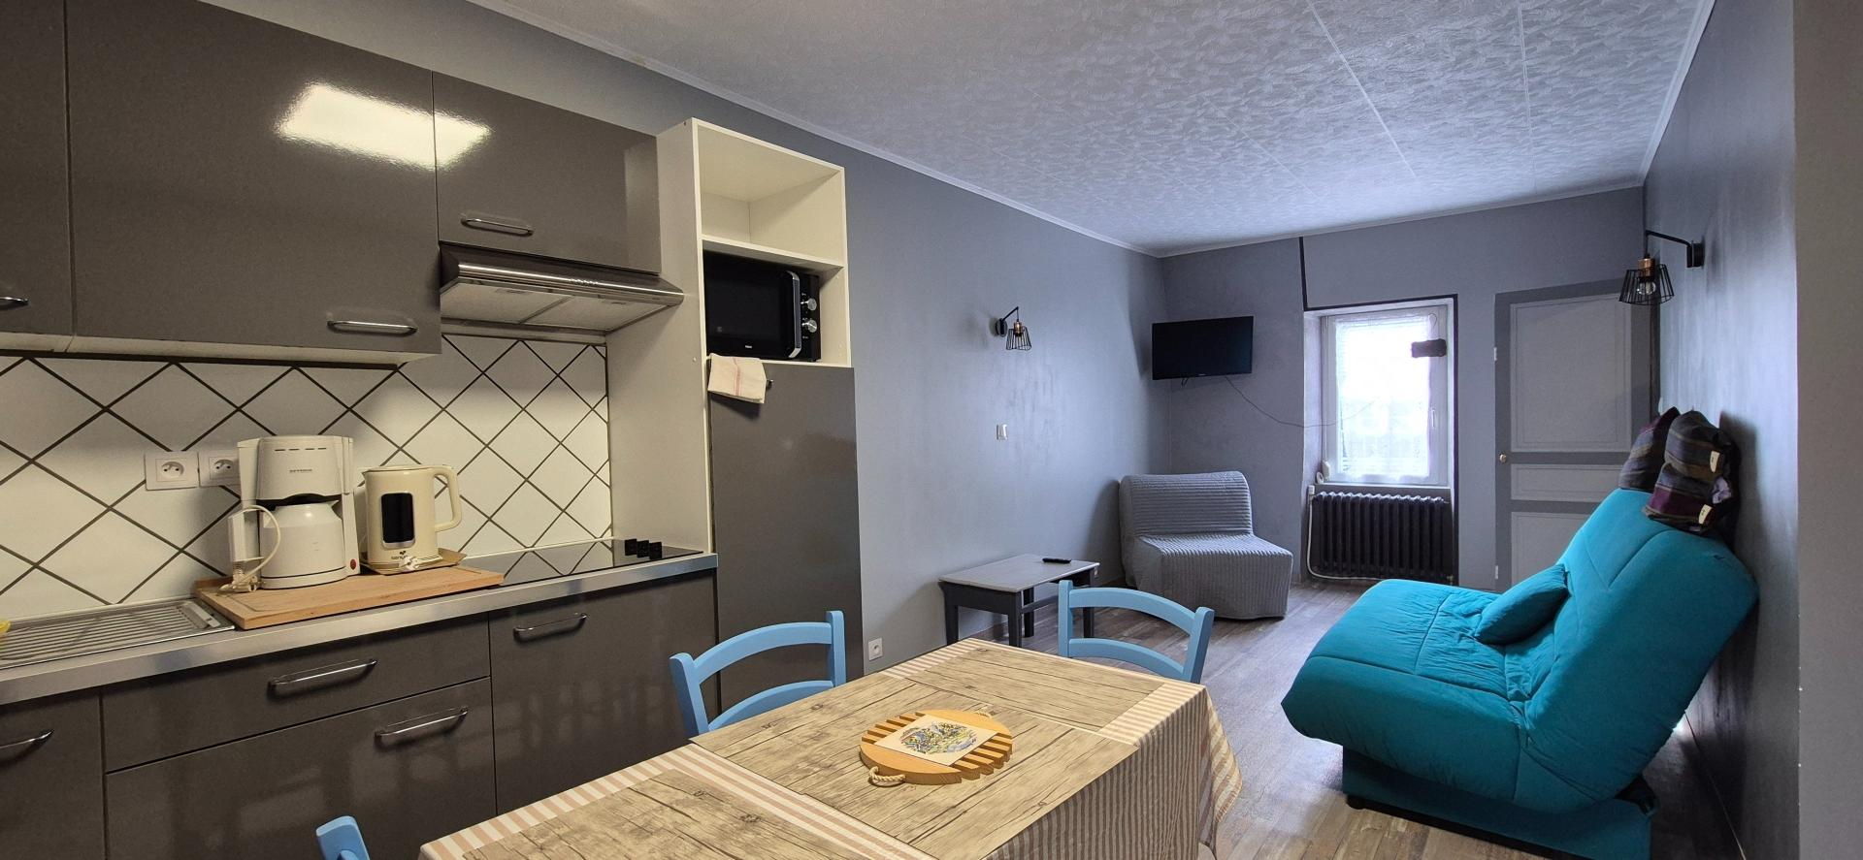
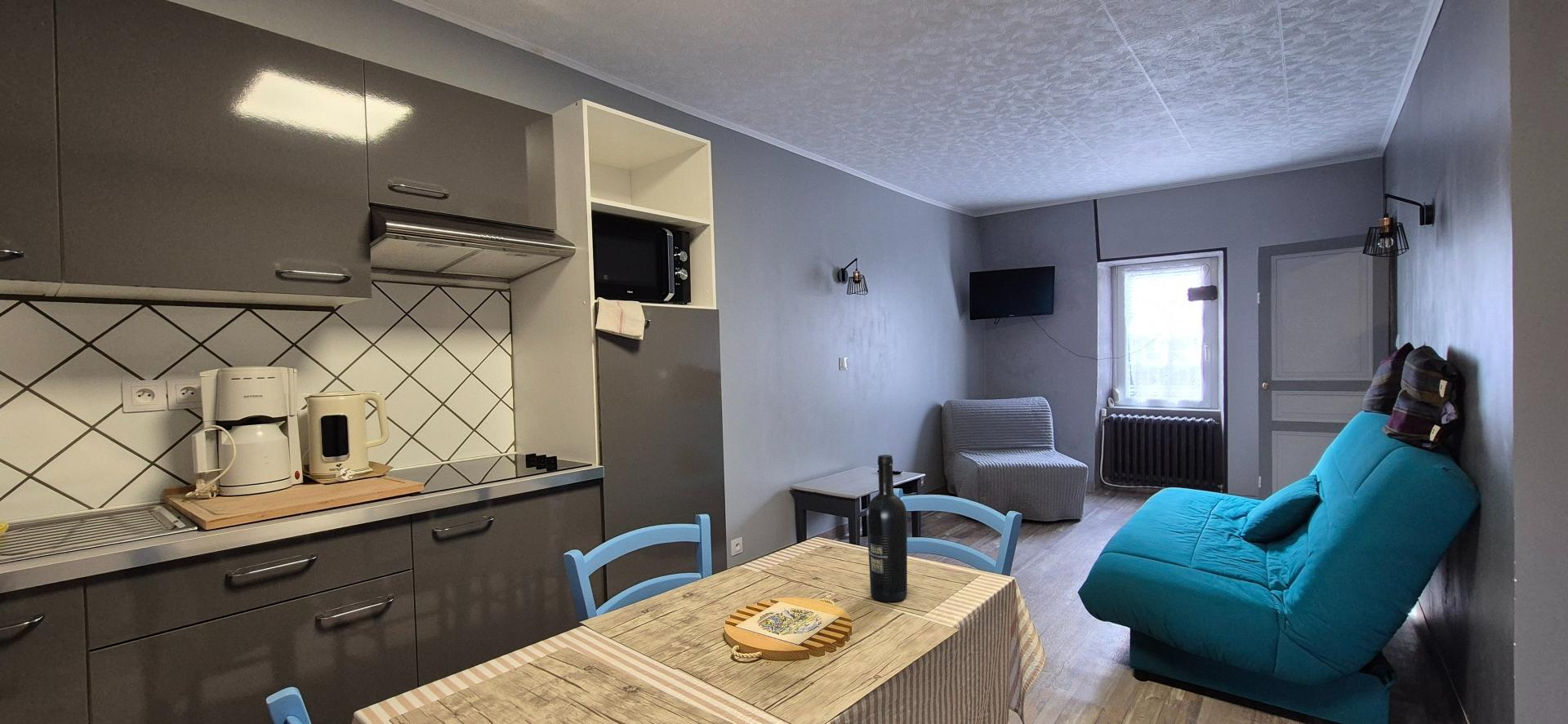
+ wine bottle (887, 526)
